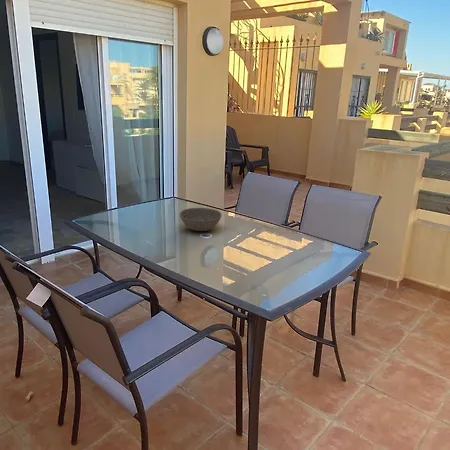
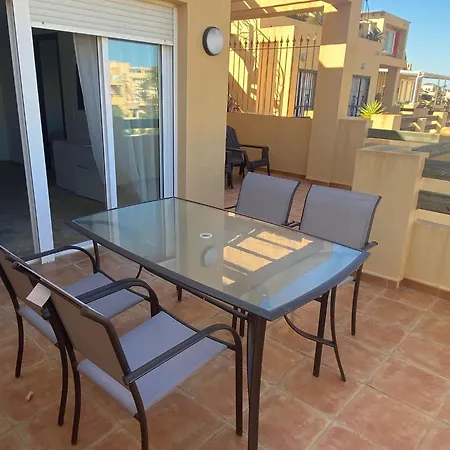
- bowl (200, 220)
